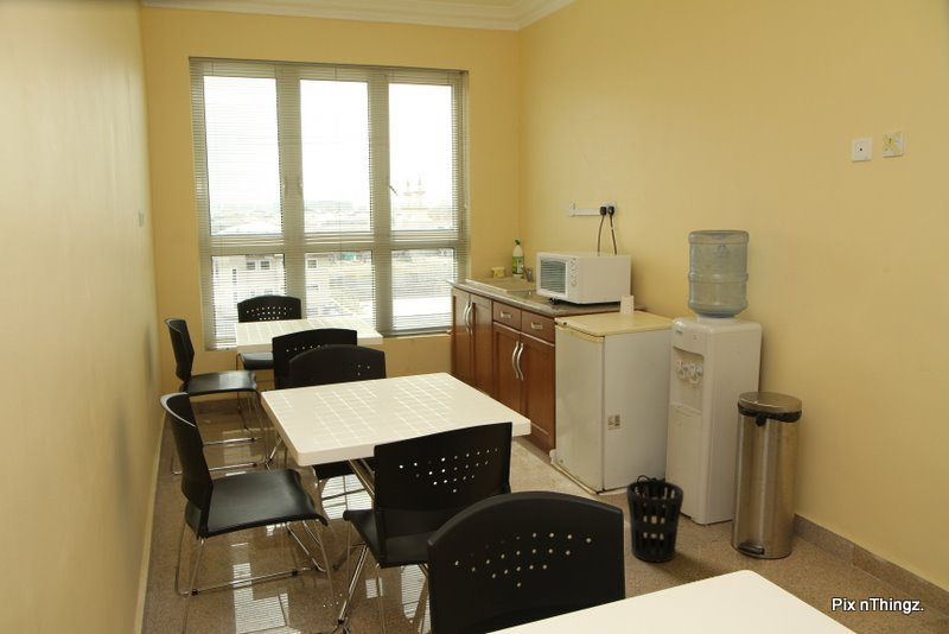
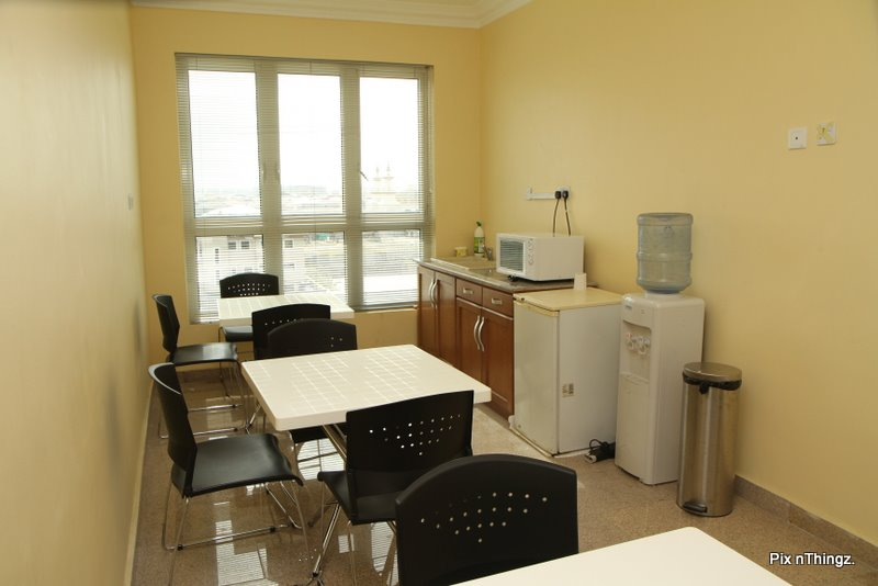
- wastebasket (654, 522)
